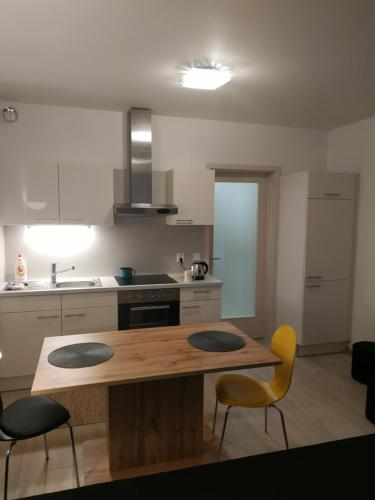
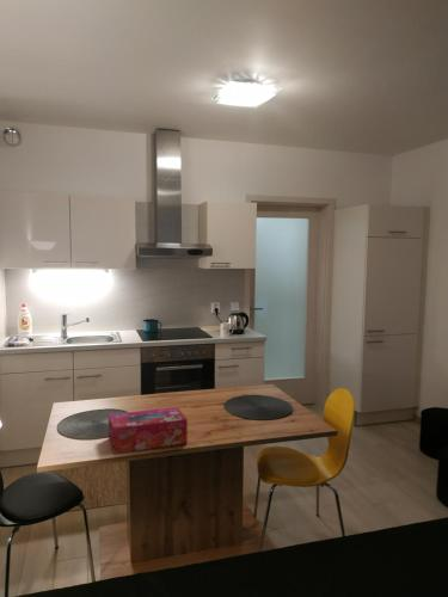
+ tissue box (147, 429)
